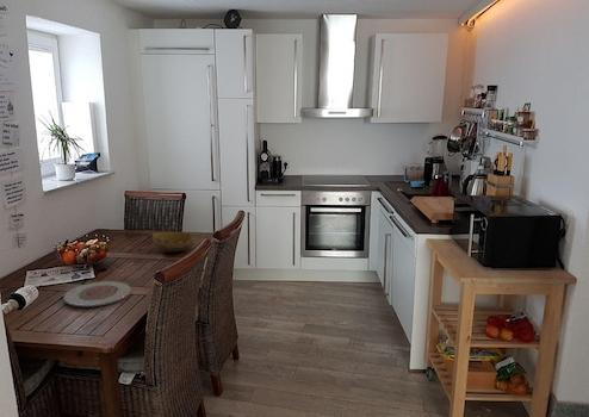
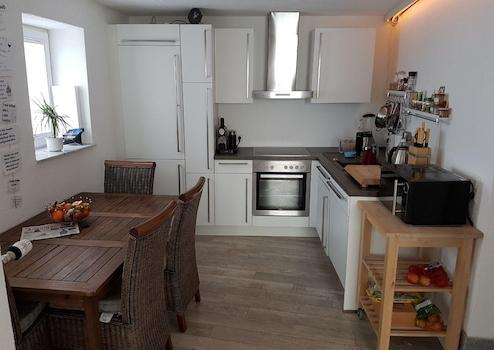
- plate (98, 292)
- bowl (174, 242)
